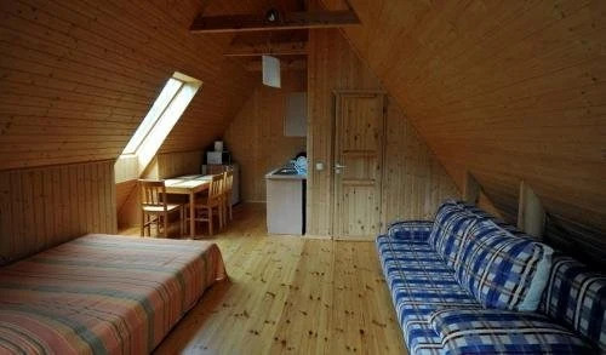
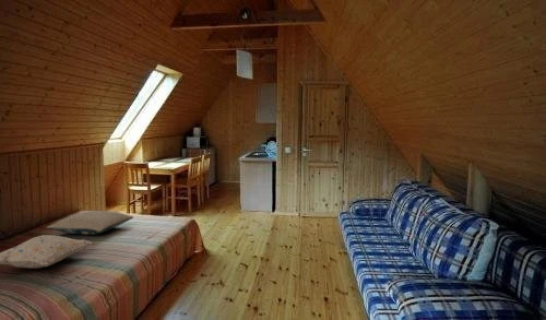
+ decorative pillow (43, 250)
+ pillow (93, 222)
